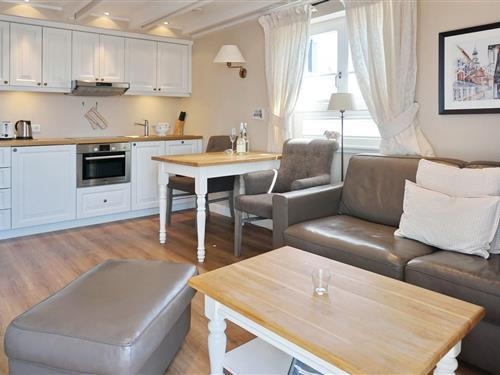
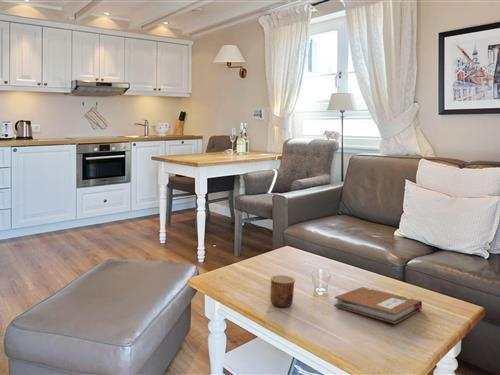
+ notebook (379, 303)
+ cup (282, 291)
